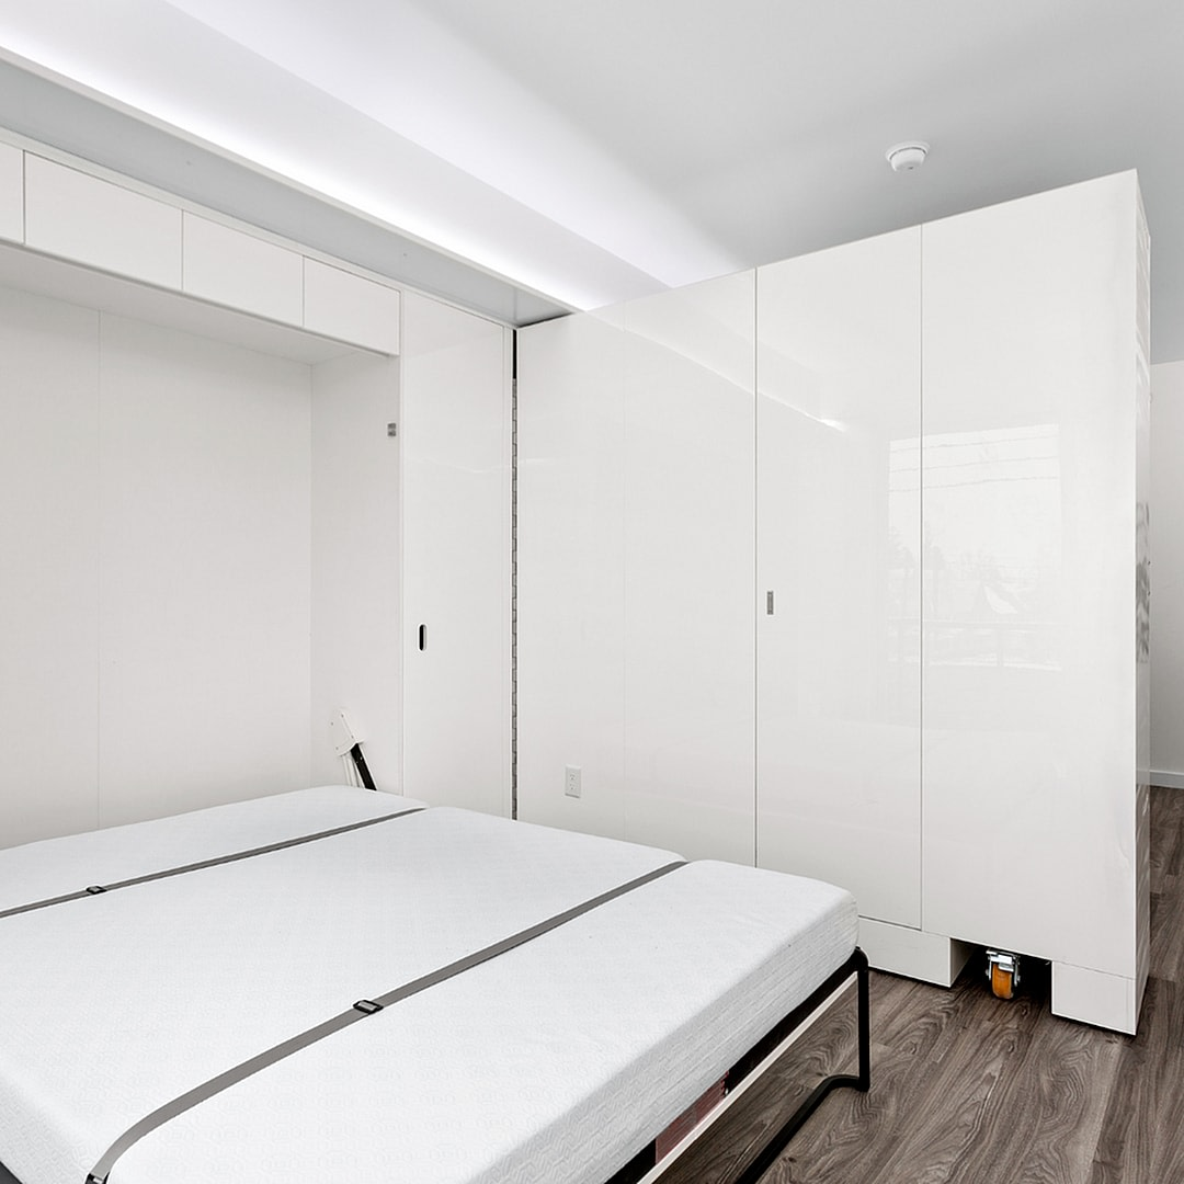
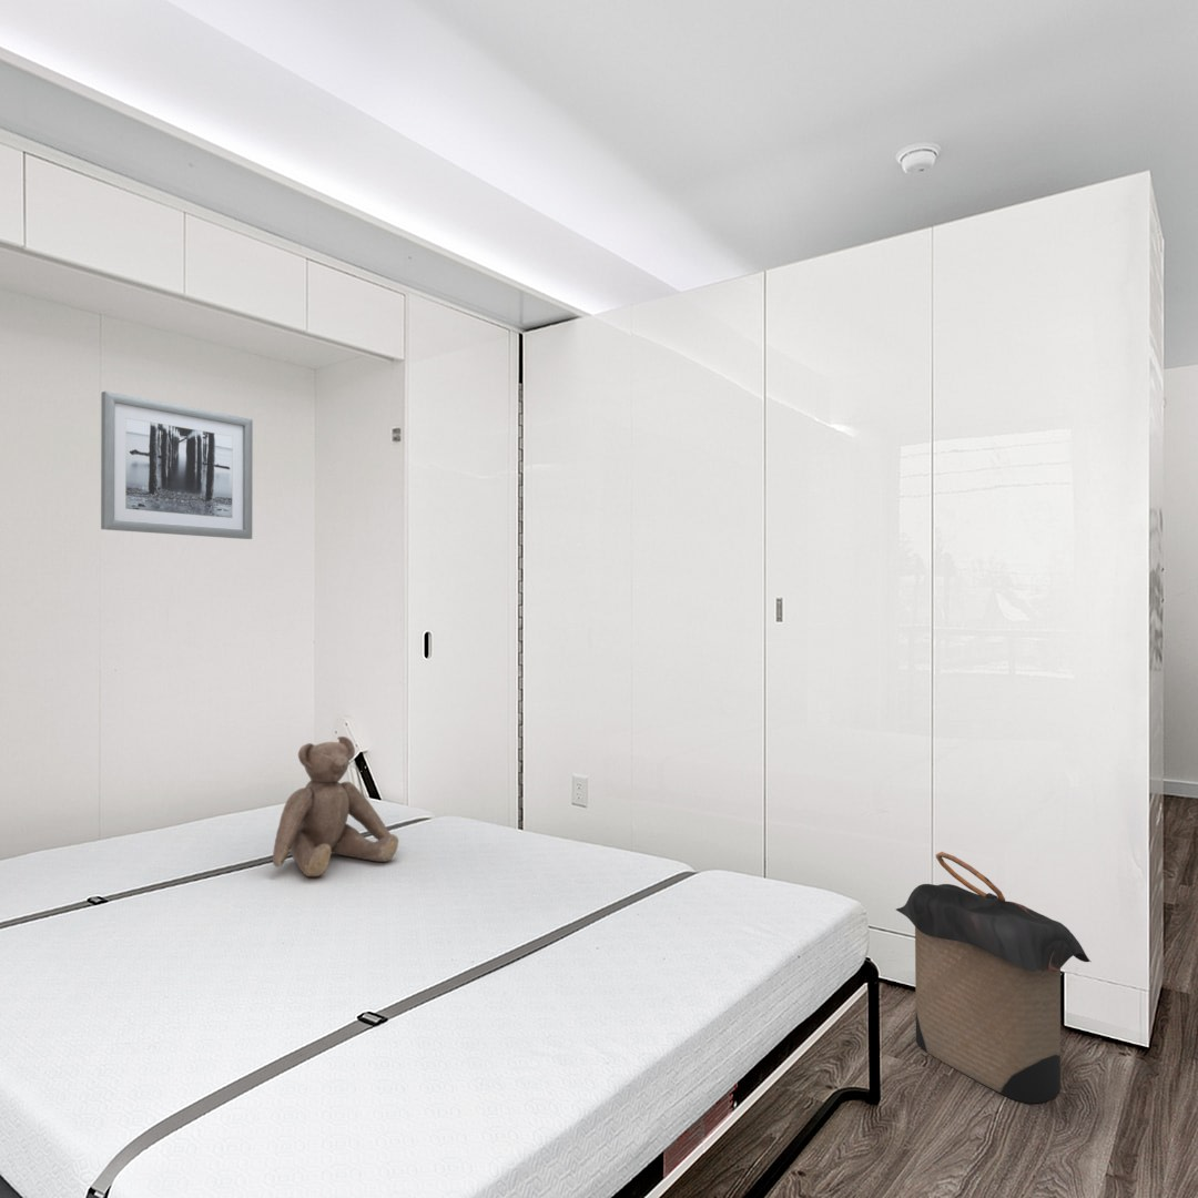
+ wall art (182, 470)
+ laundry hamper (989, 961)
+ teddy bear (334, 802)
